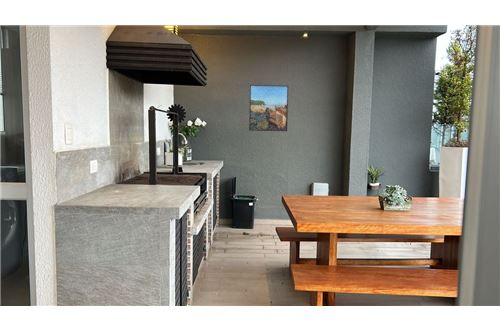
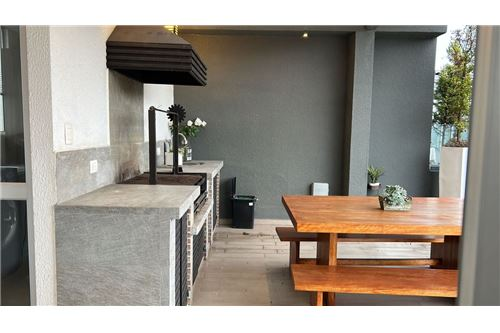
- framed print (268, 108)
